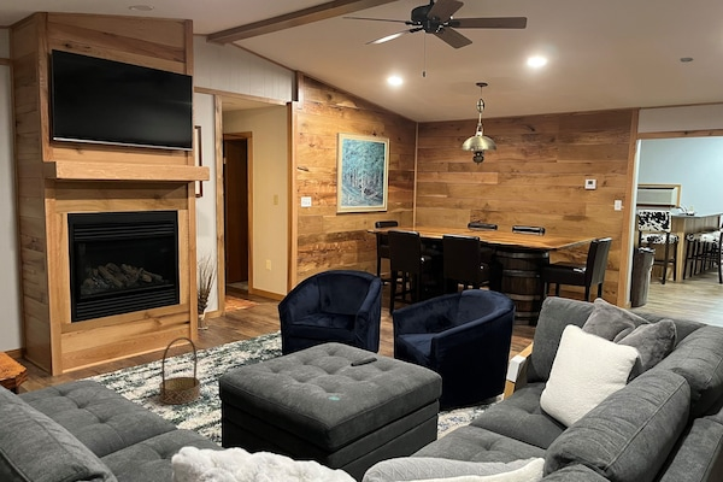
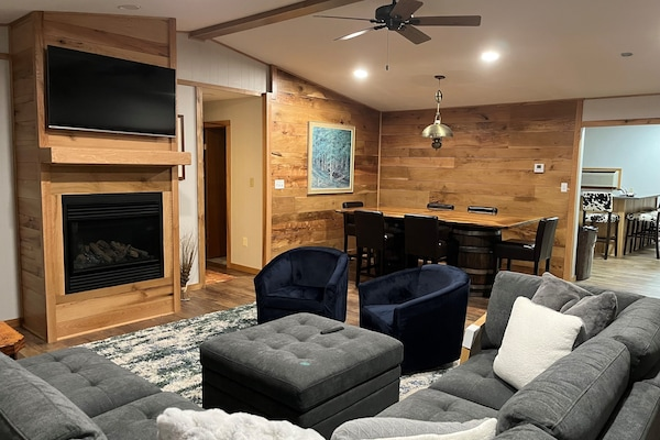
- basket (180, 377)
